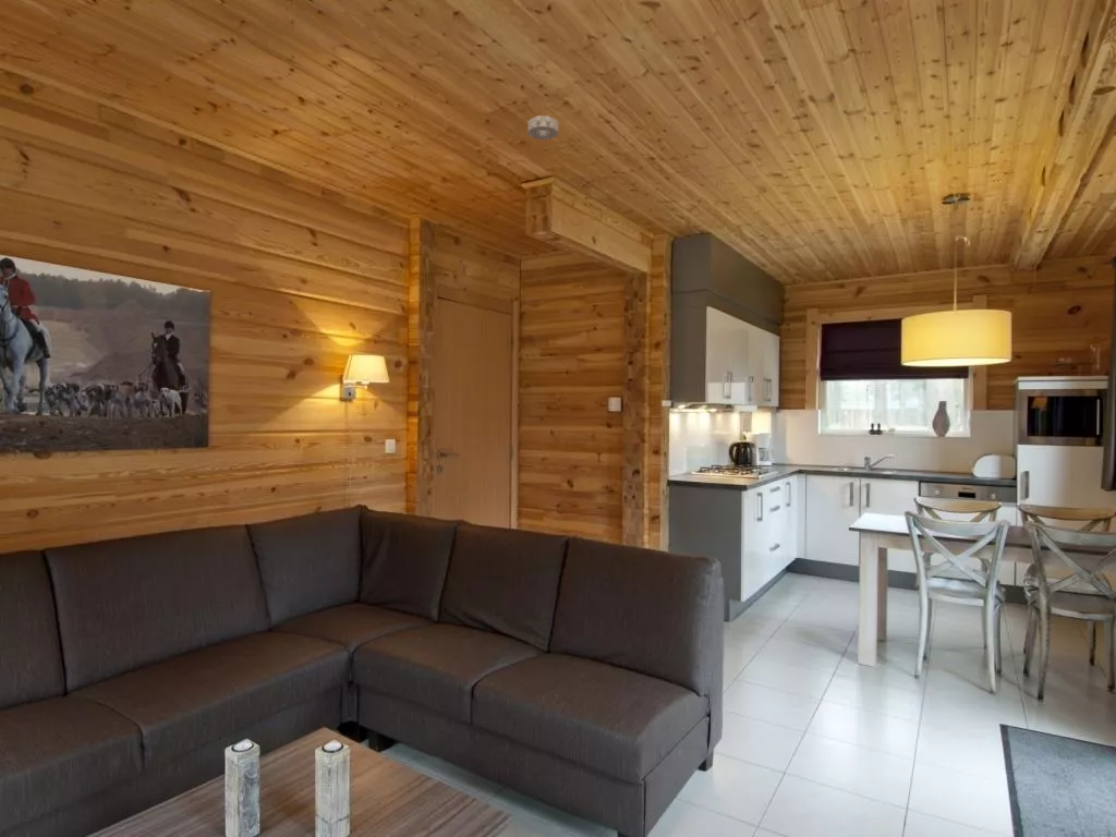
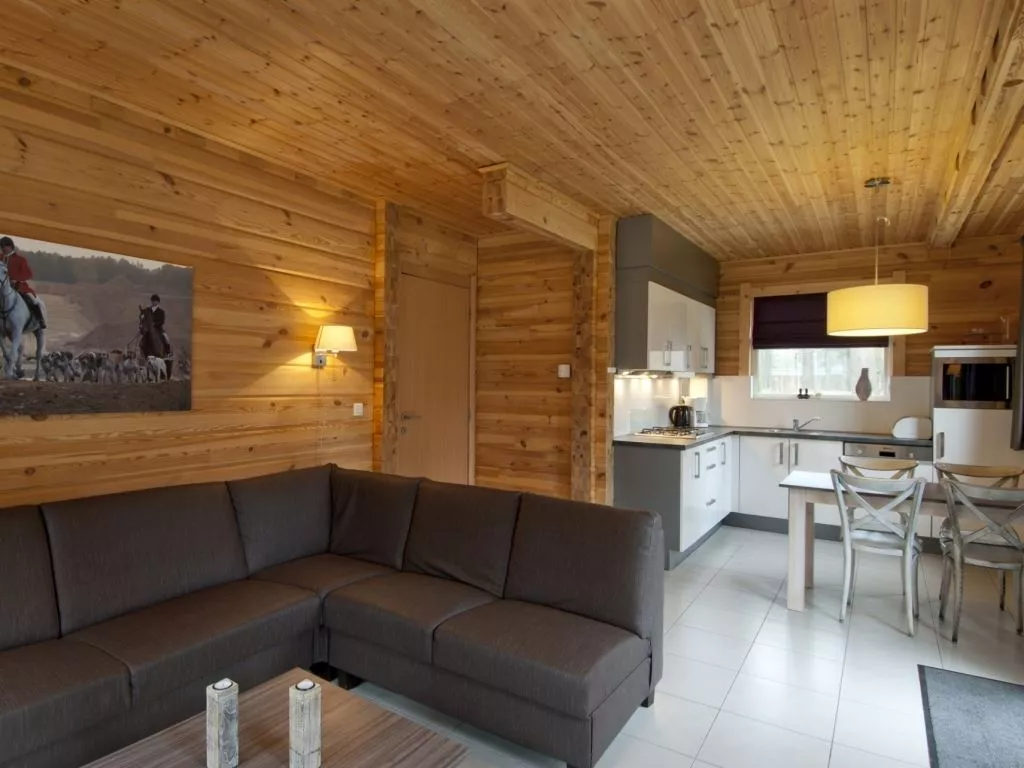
- smoke detector (543, 126)
